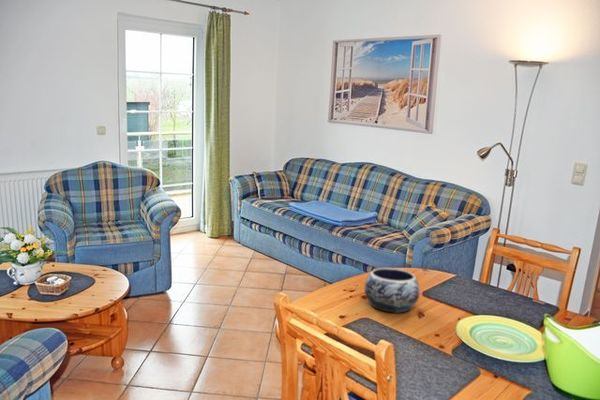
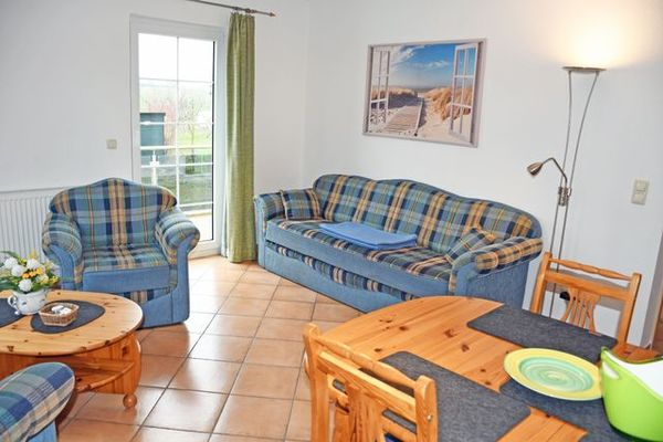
- decorative bowl (391, 289)
